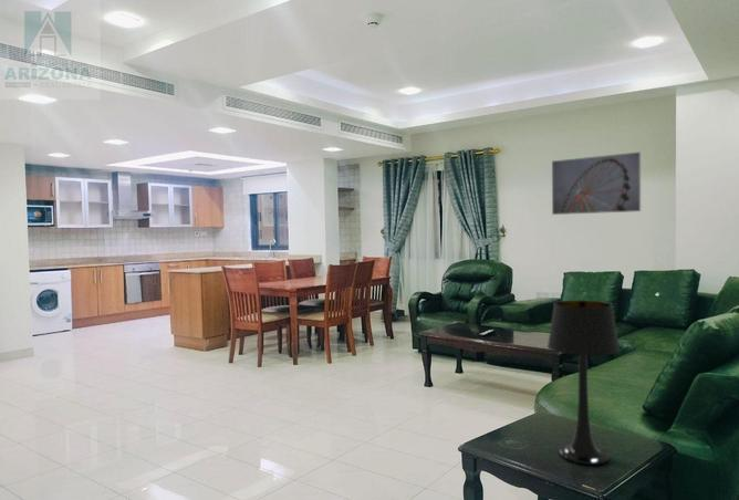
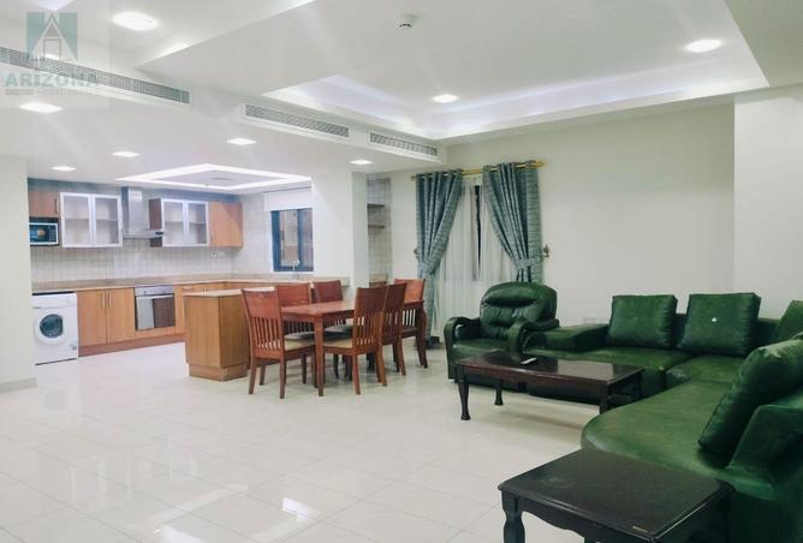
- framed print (594, 185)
- table lamp (583, 379)
